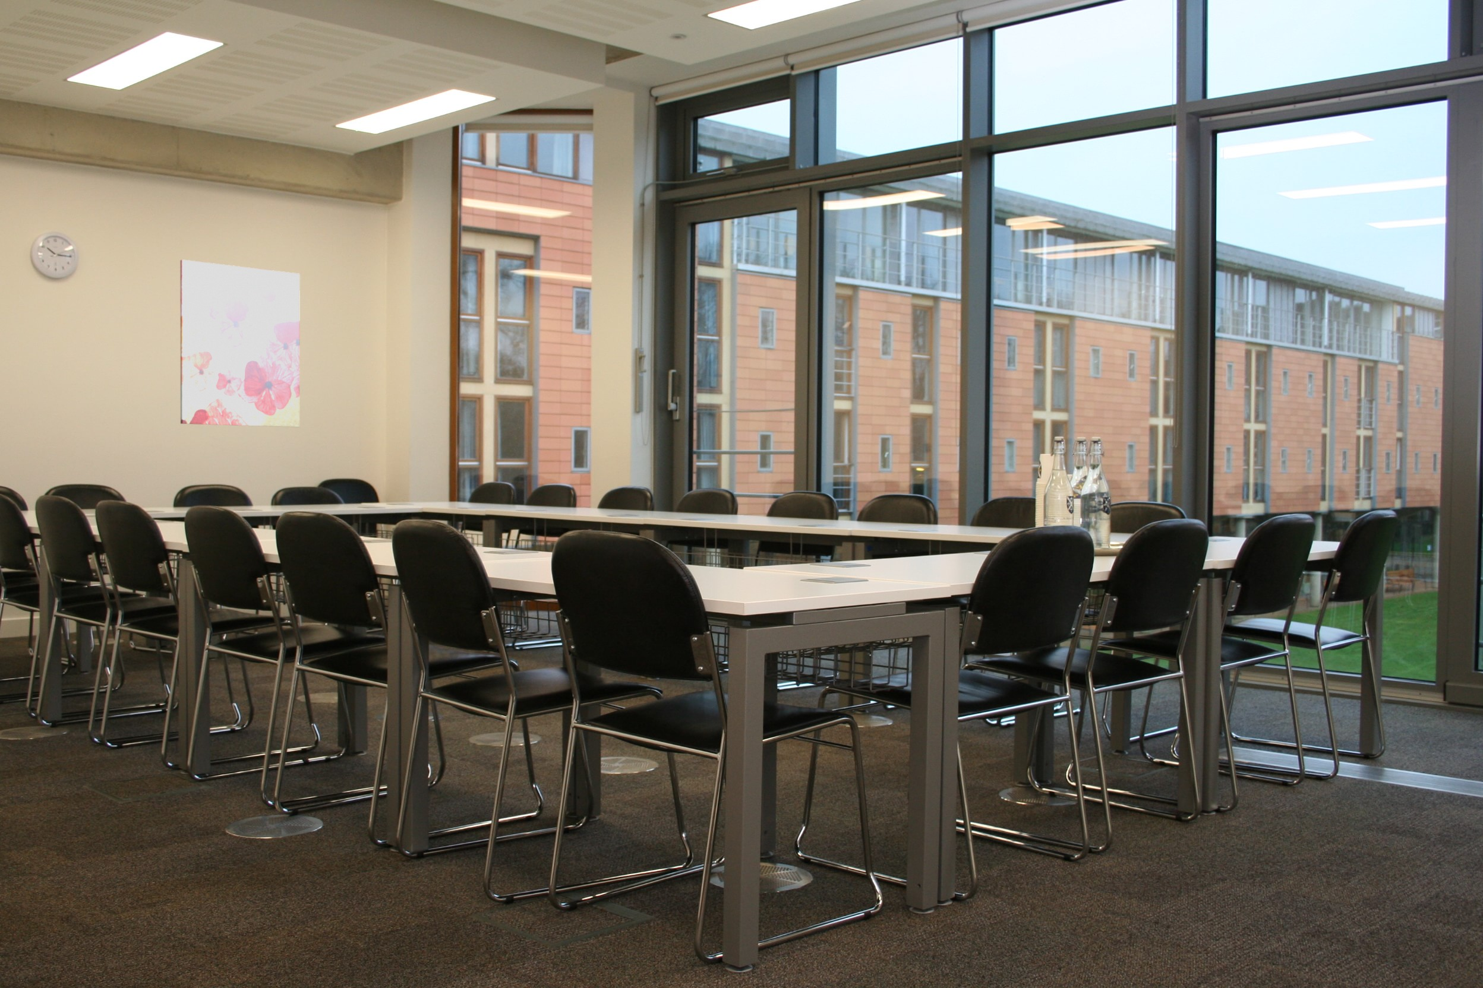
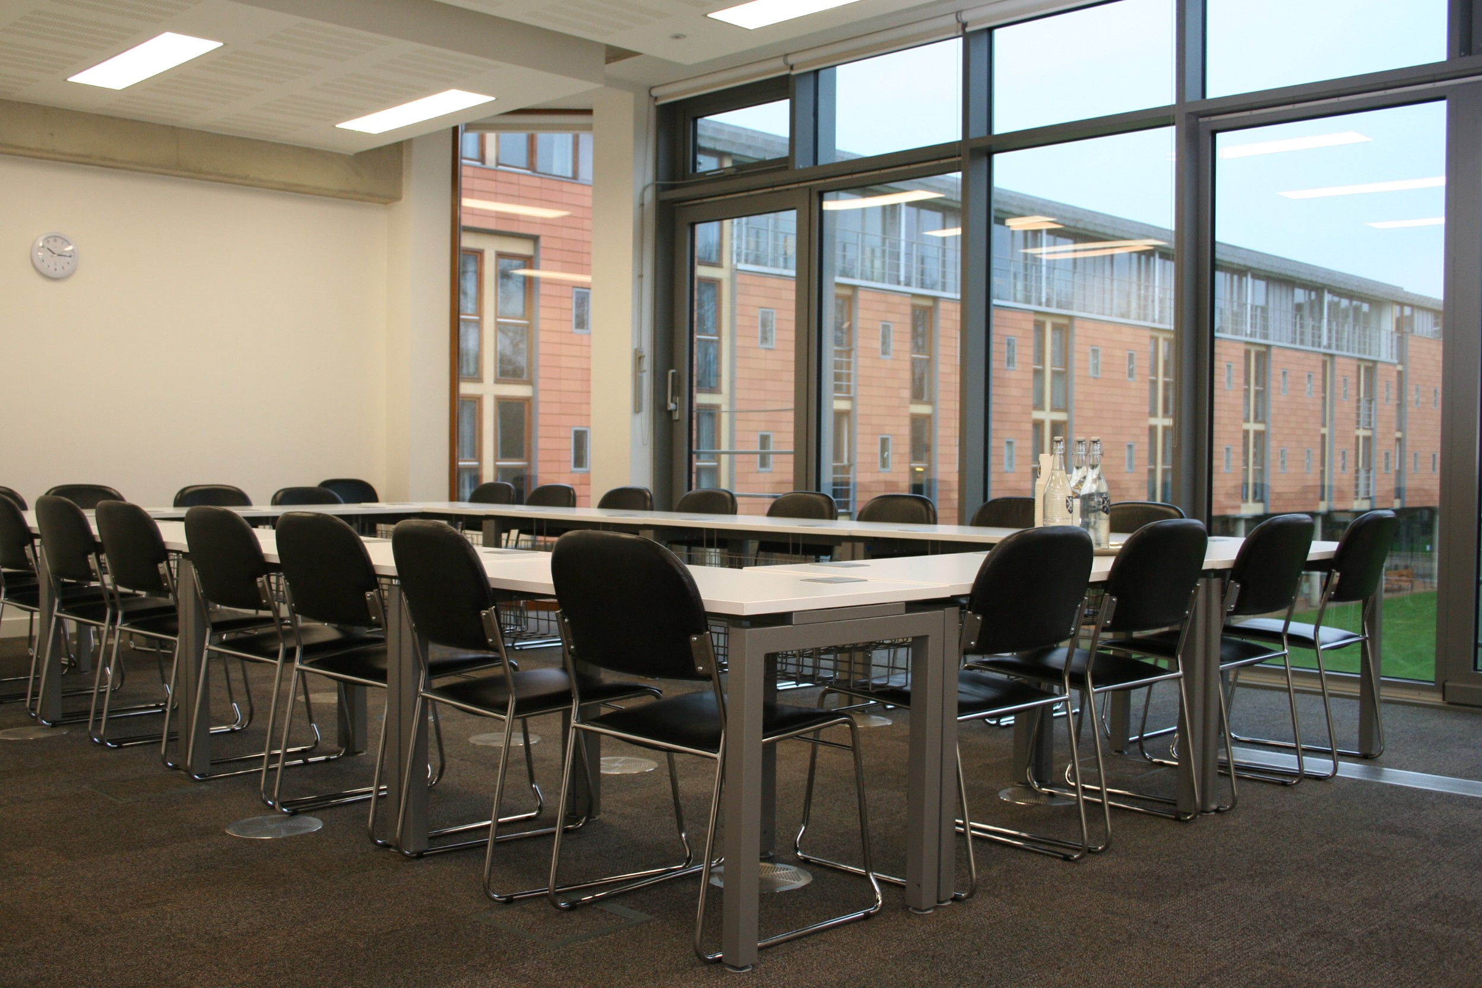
- wall art (242, 346)
